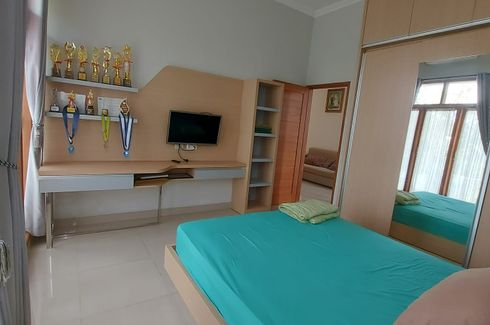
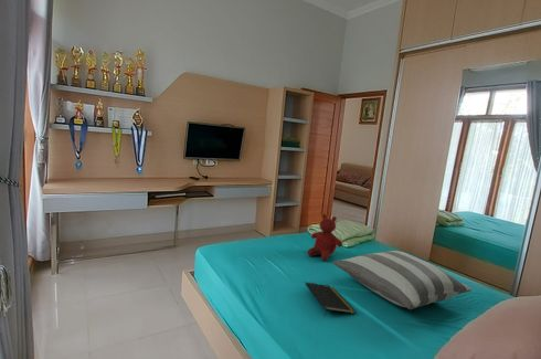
+ teddy bear (323, 235)
+ notepad (328, 296)
+ pillow (399, 275)
